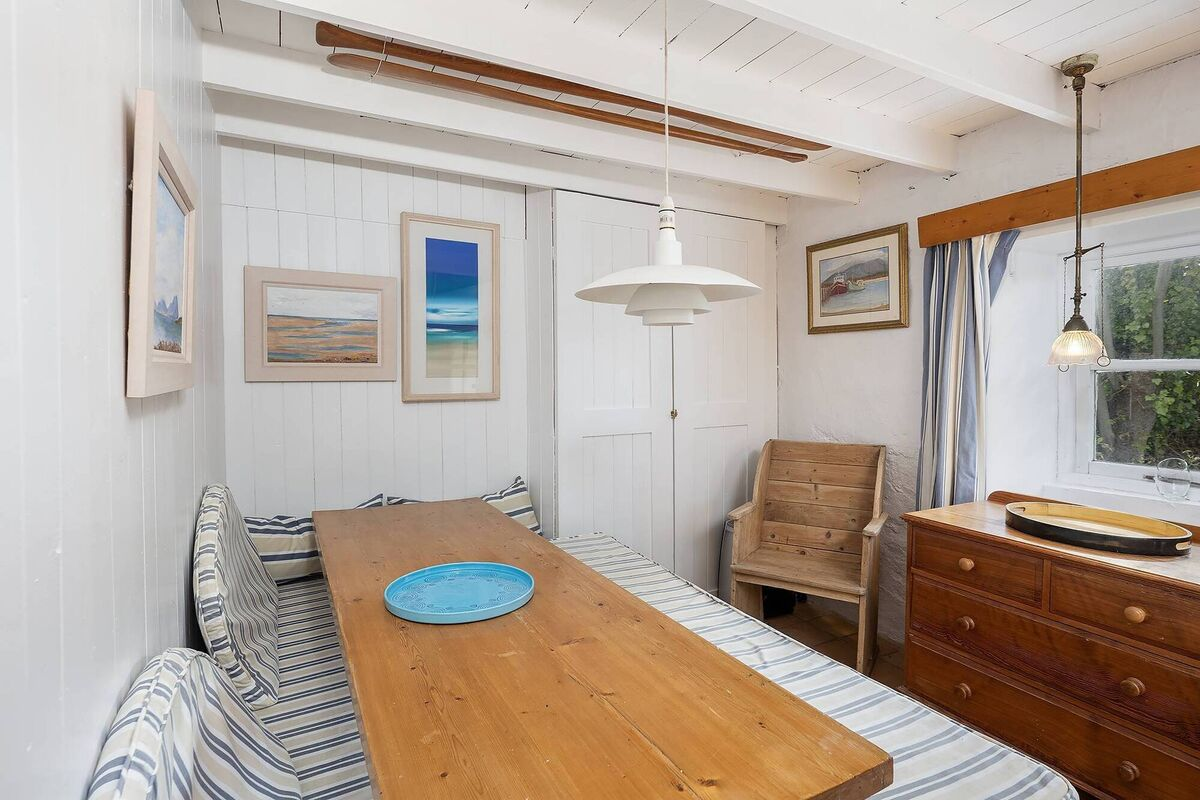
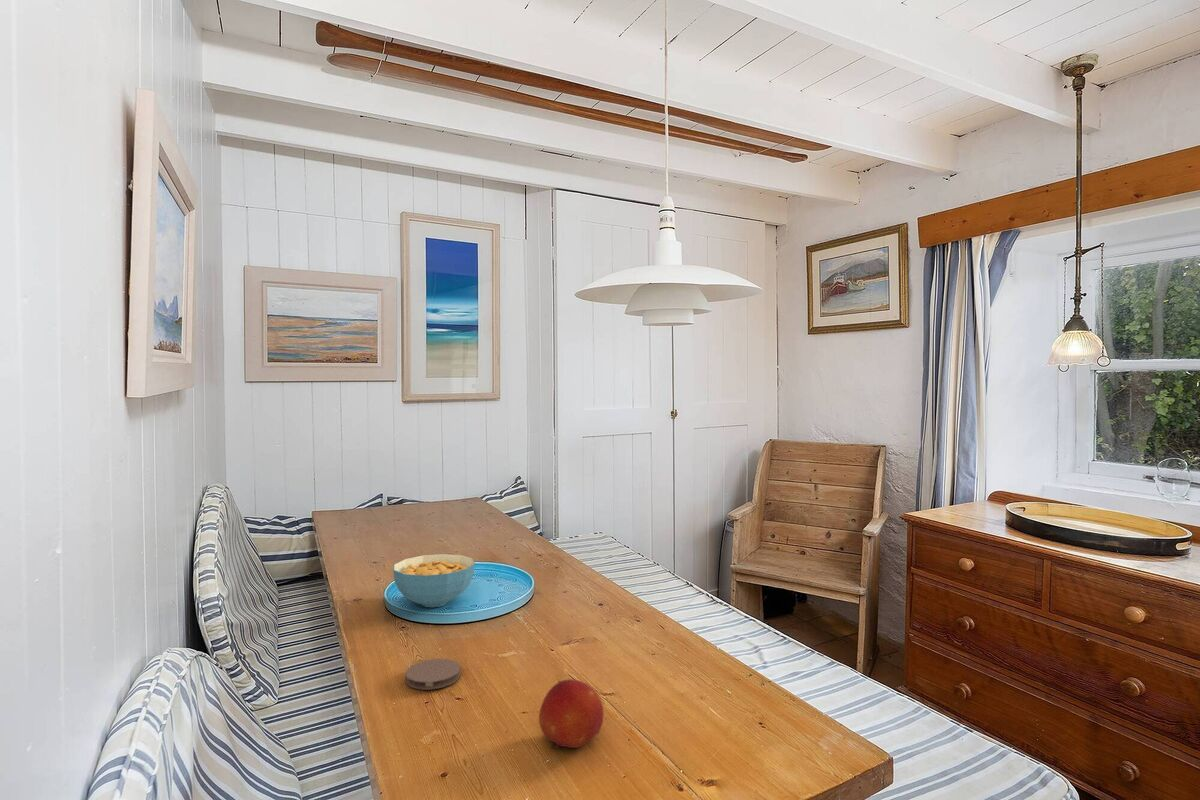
+ coaster (433, 673)
+ cereal bowl (434, 583)
+ fruit (571, 711)
